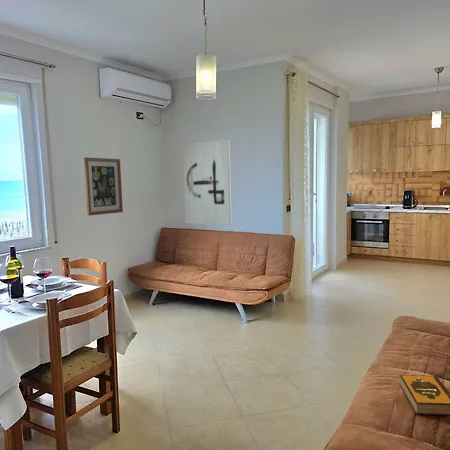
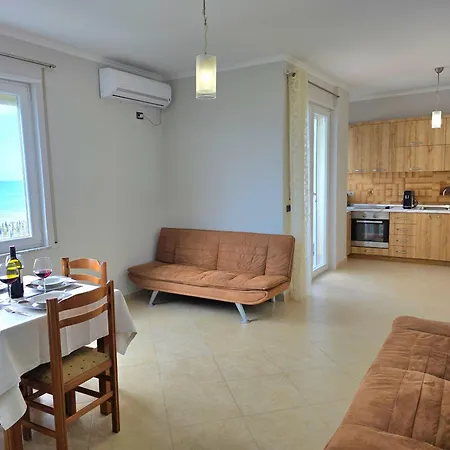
- wall art (206, 183)
- hardback book (428, 393)
- wall art (104, 186)
